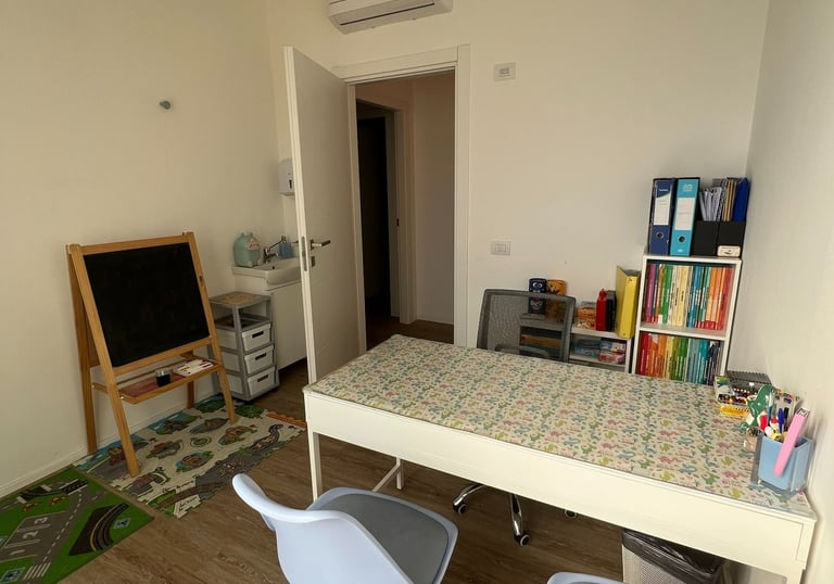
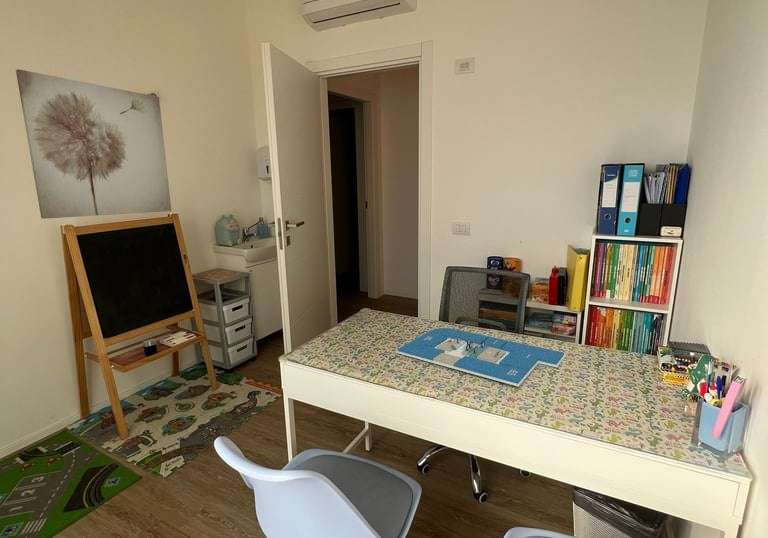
+ wall art (105, 151)
+ board game (479, 349)
